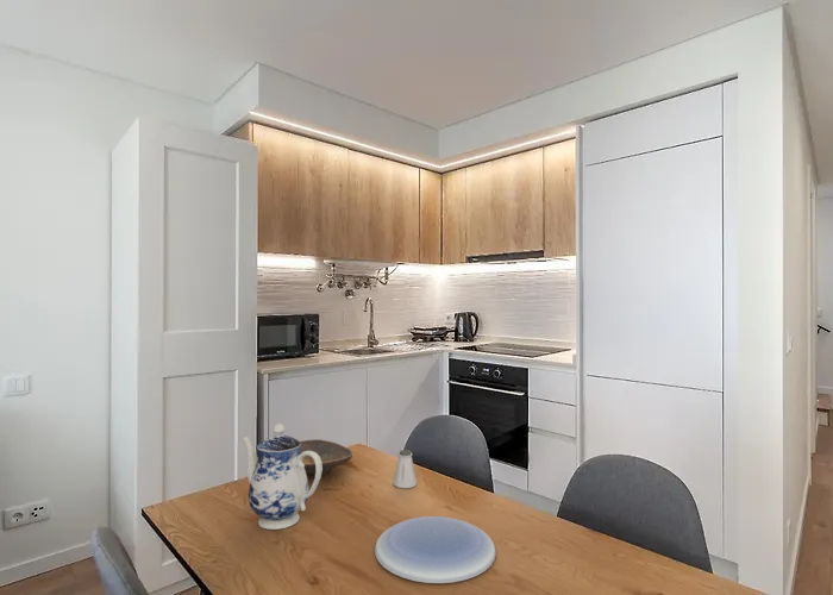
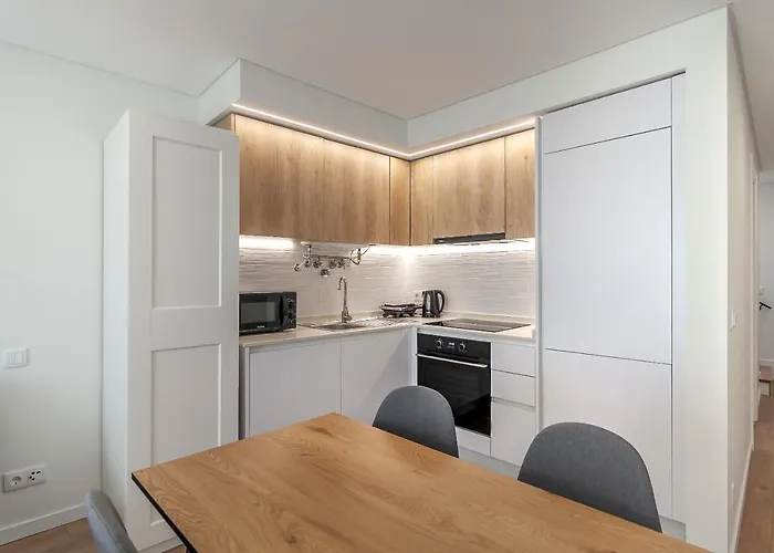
- plate (434, 540)
- teapot (278, 471)
- saltshaker (405, 466)
- decorative bowl (313, 461)
